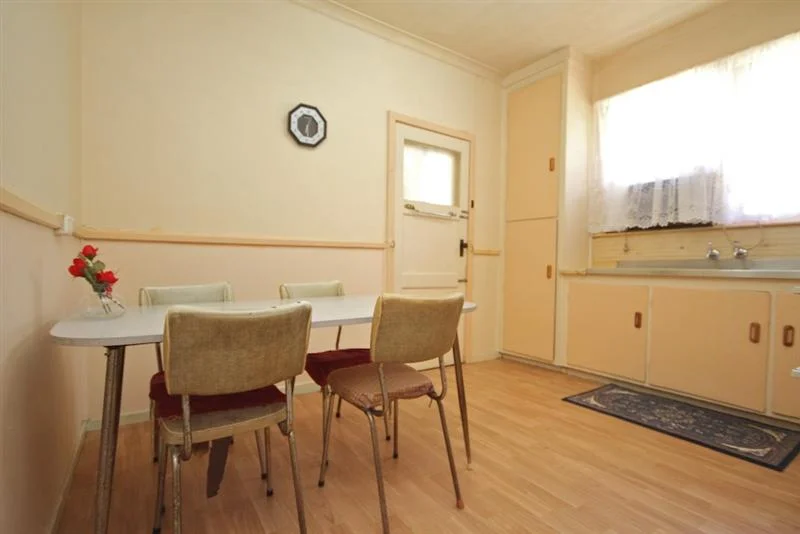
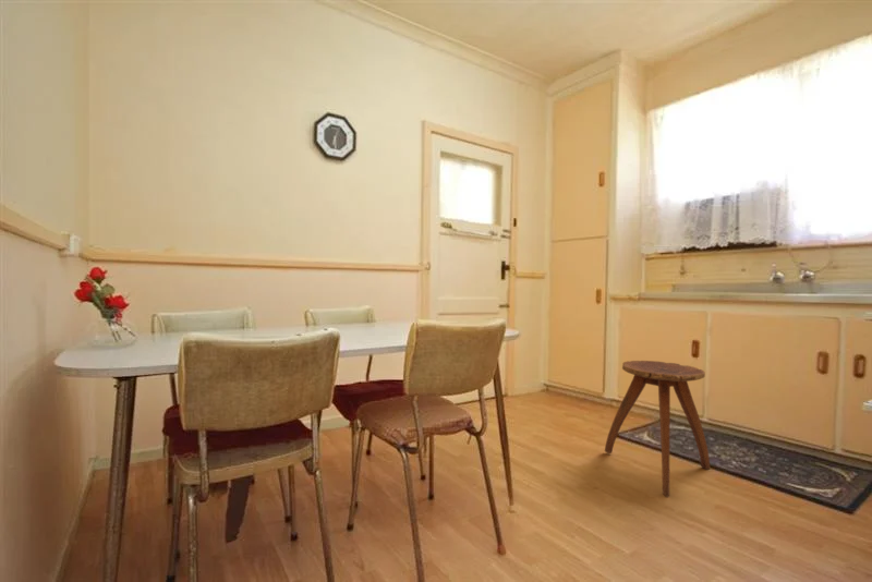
+ stool (659, 415)
